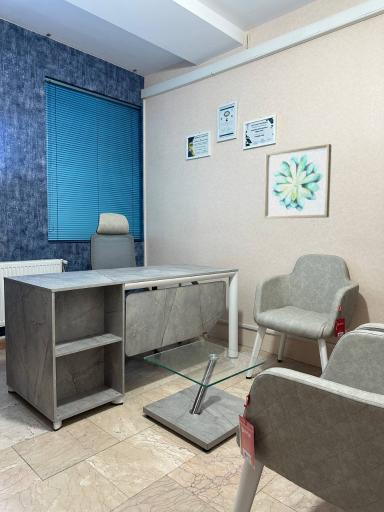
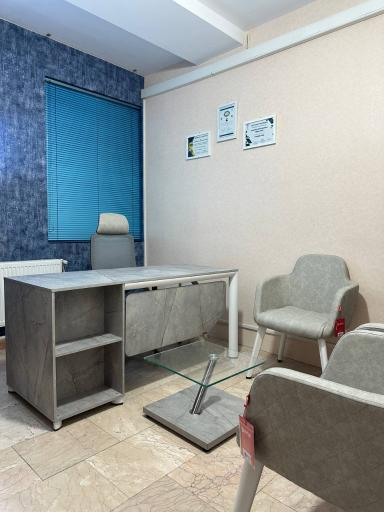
- wall art (295, 183)
